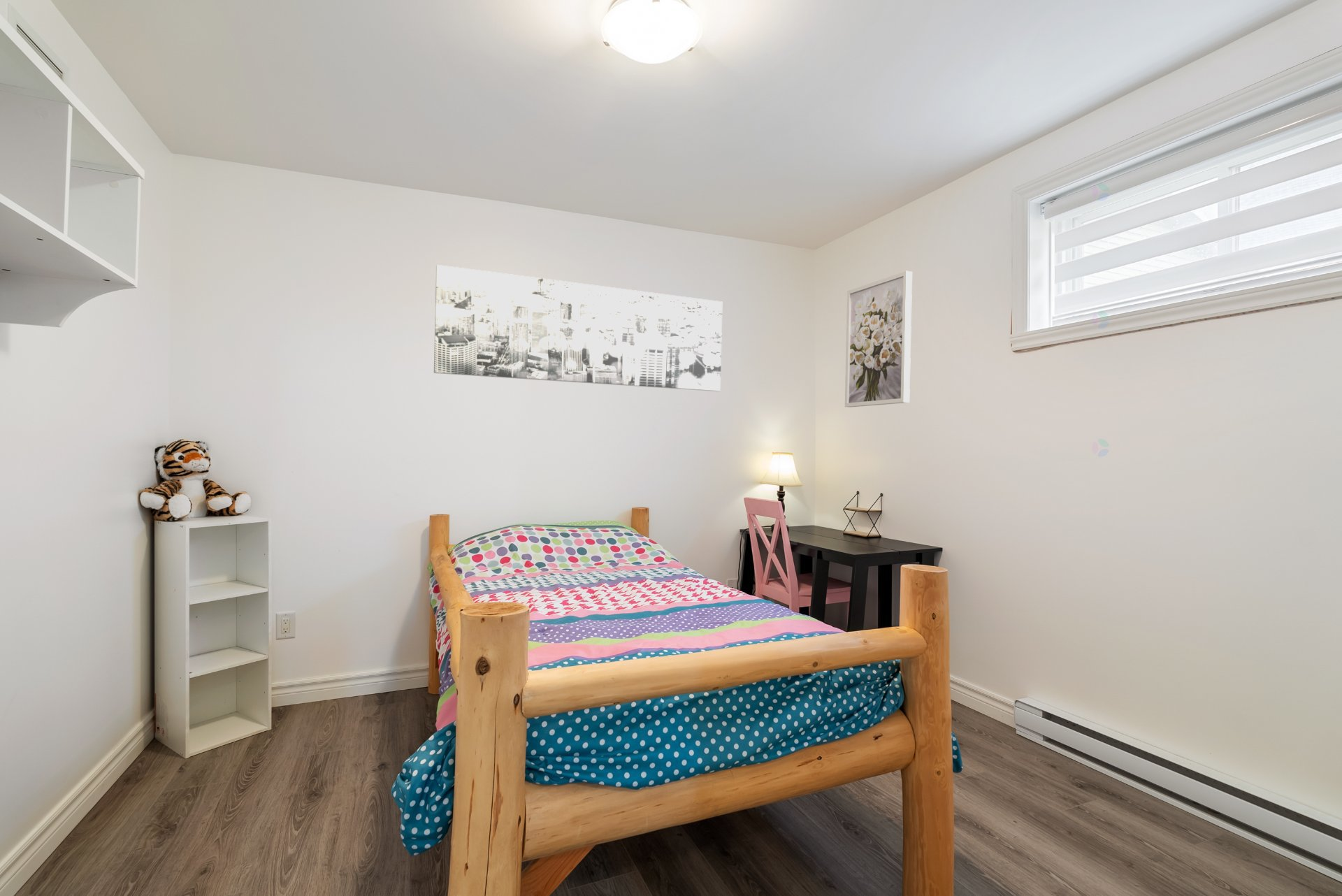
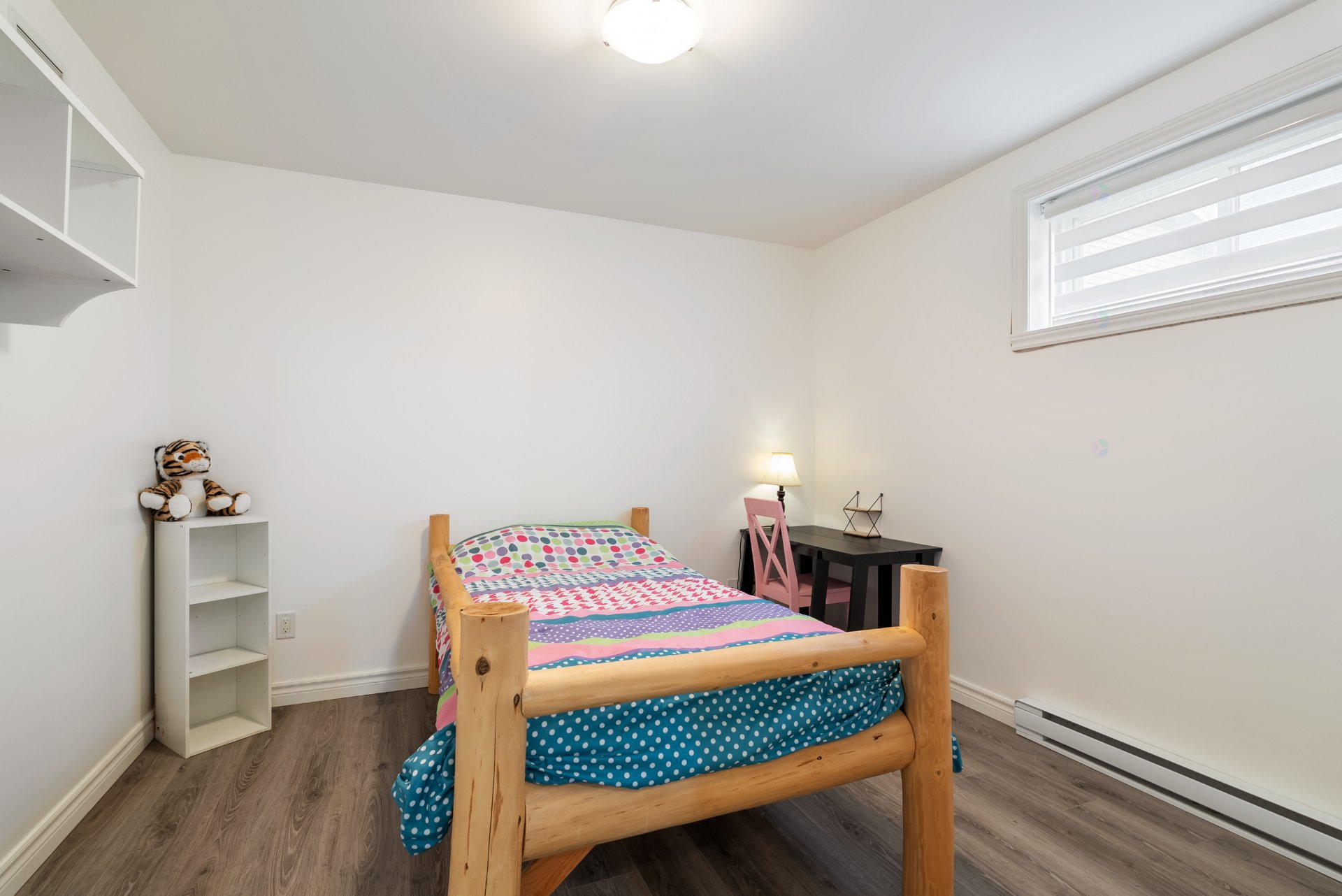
- wall art (591, 334)
- wall art (876, 343)
